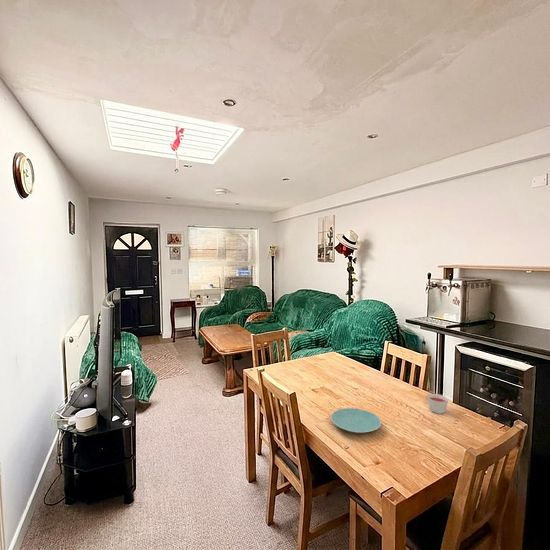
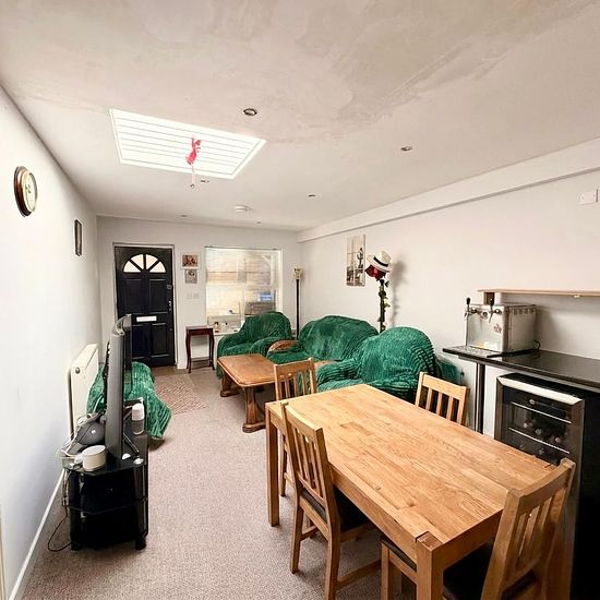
- plate (355, 421)
- candle (437, 404)
